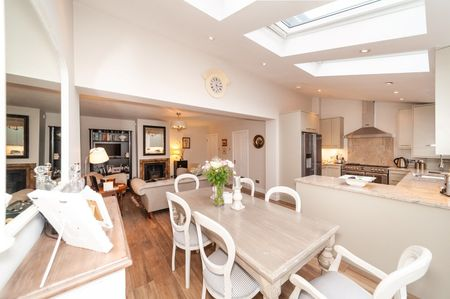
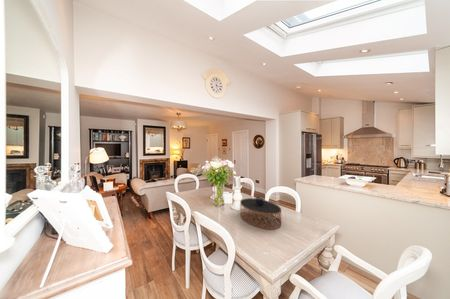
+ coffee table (259, 207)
